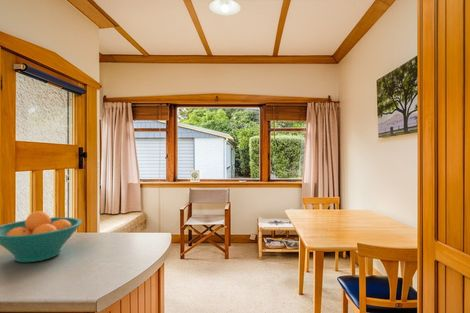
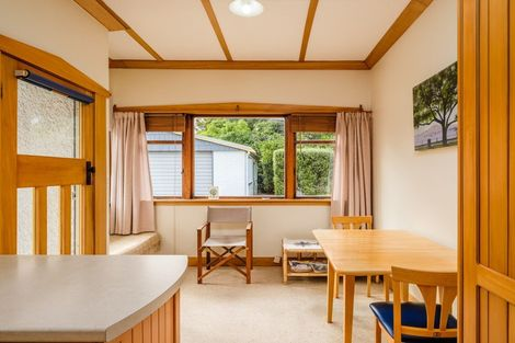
- fruit bowl (38, 233)
